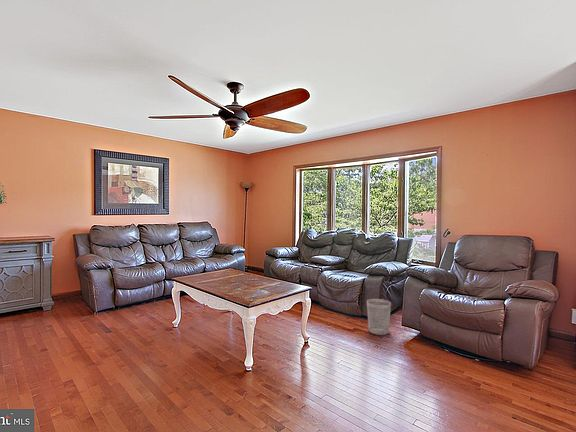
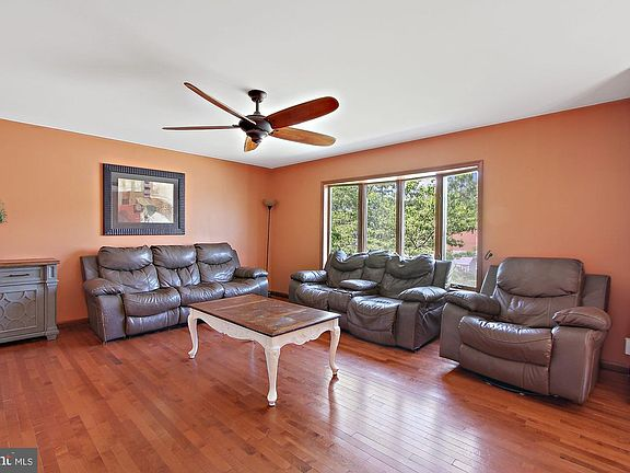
- wastebasket (378, 316)
